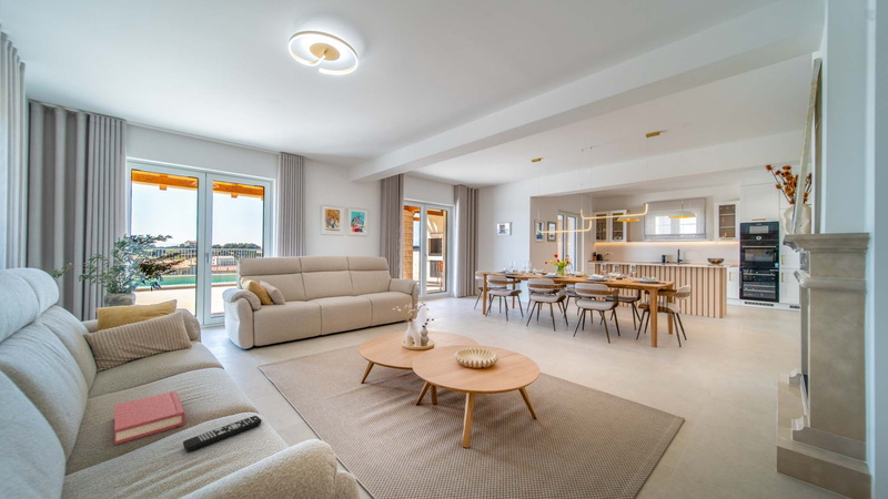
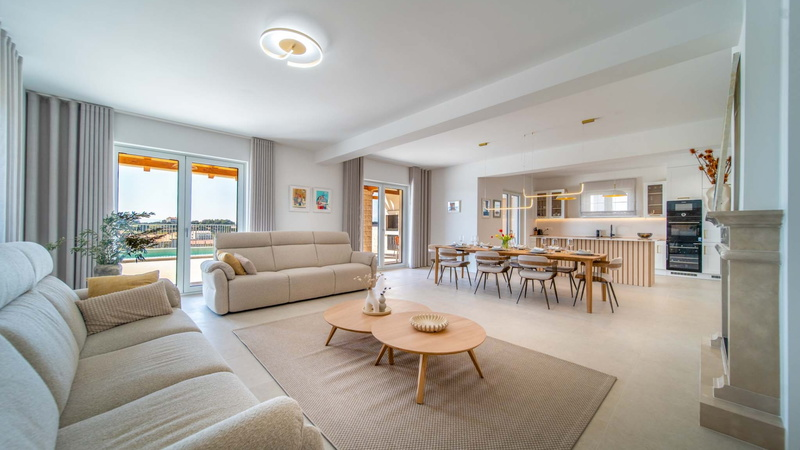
- remote control (224, 431)
- hardback book (149, 414)
